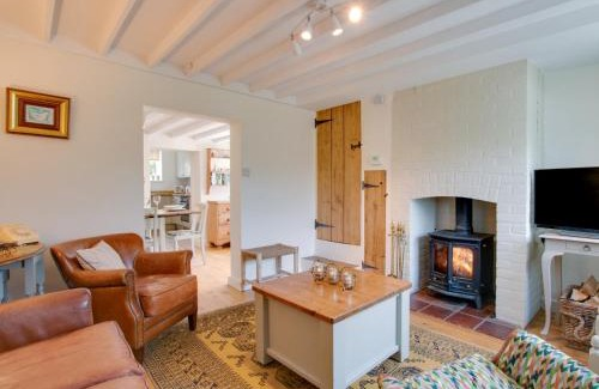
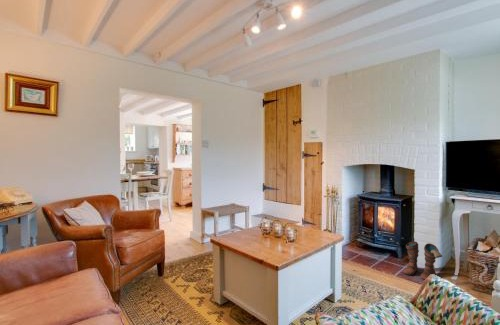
+ boots (425, 259)
